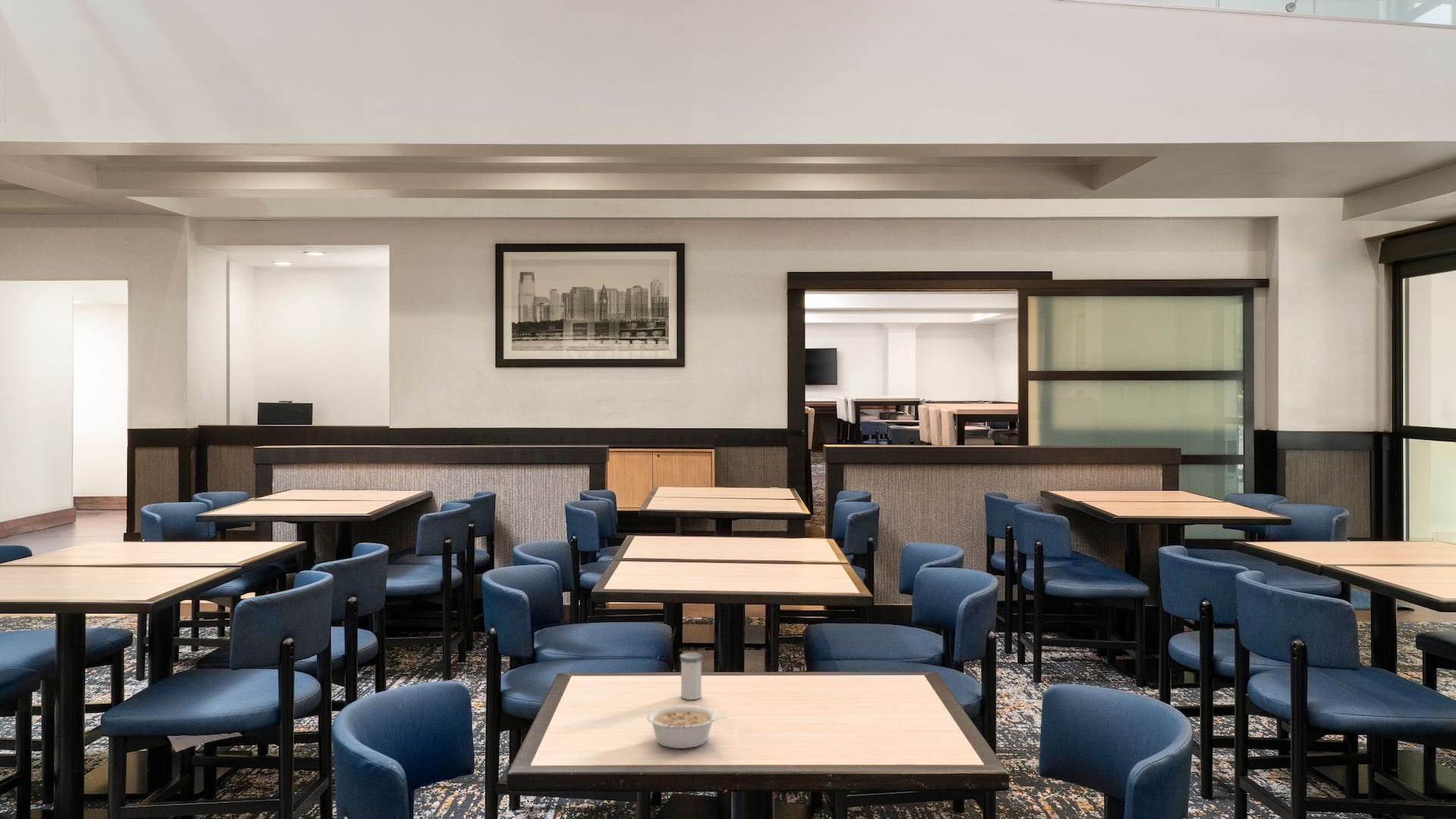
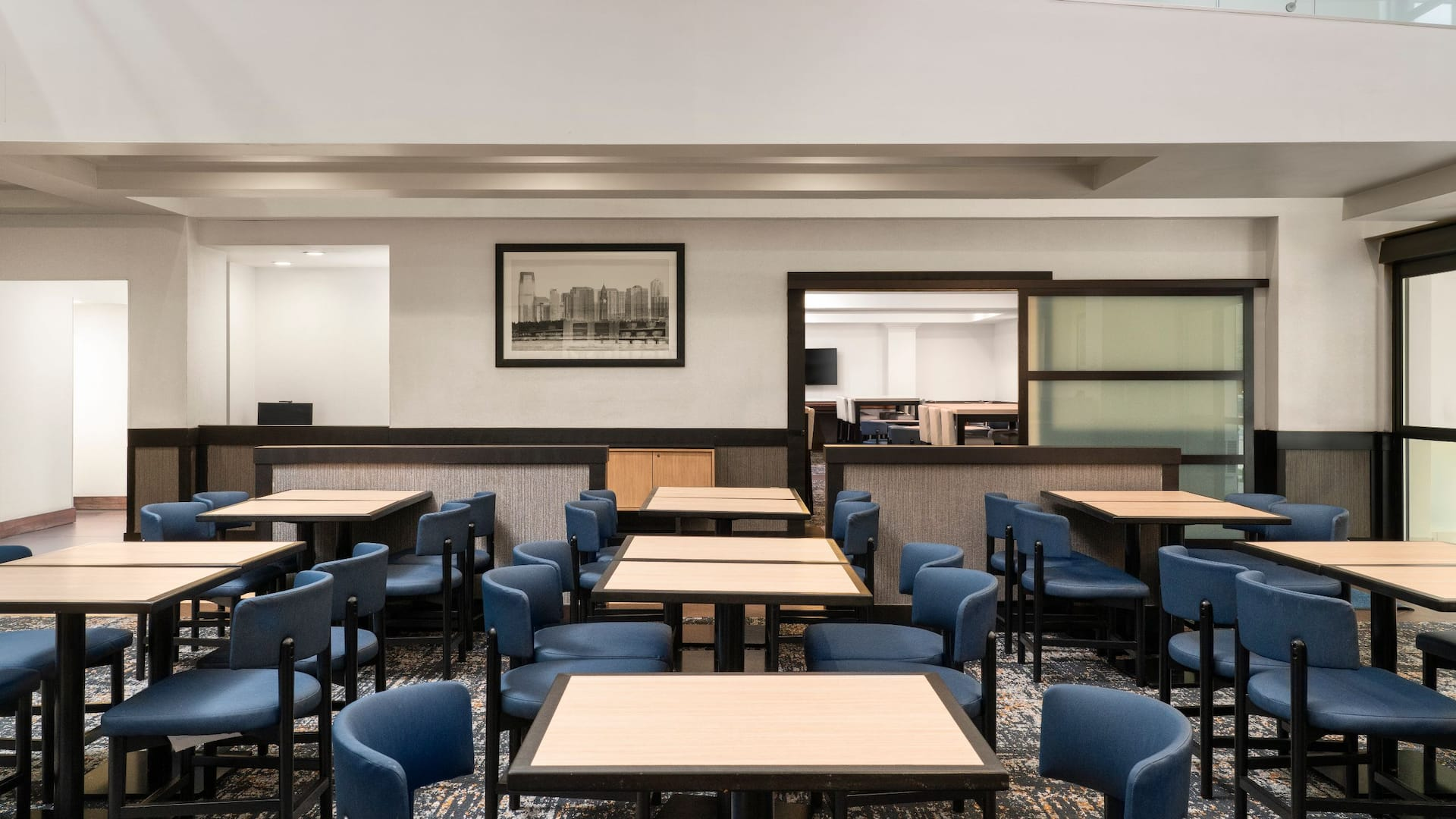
- legume (685, 725)
- salt shaker (691, 676)
